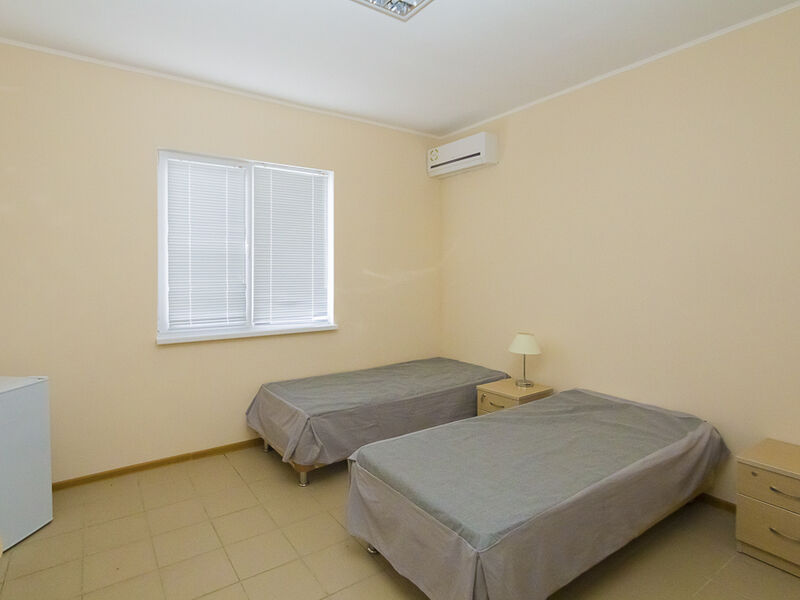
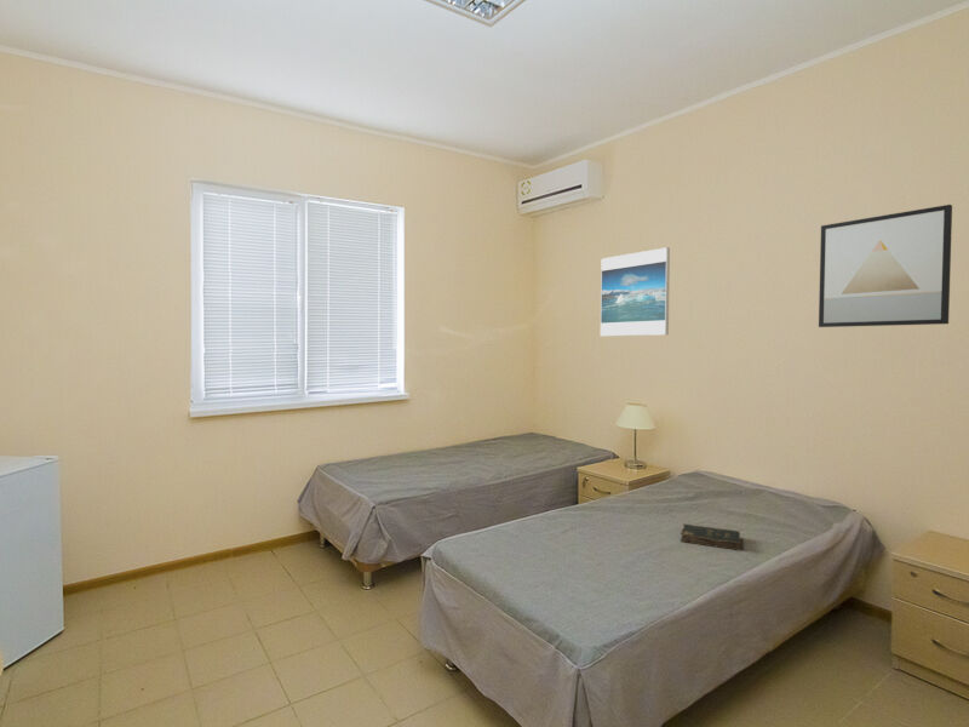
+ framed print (632, 294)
+ bible (710, 536)
+ wall art (879, 270)
